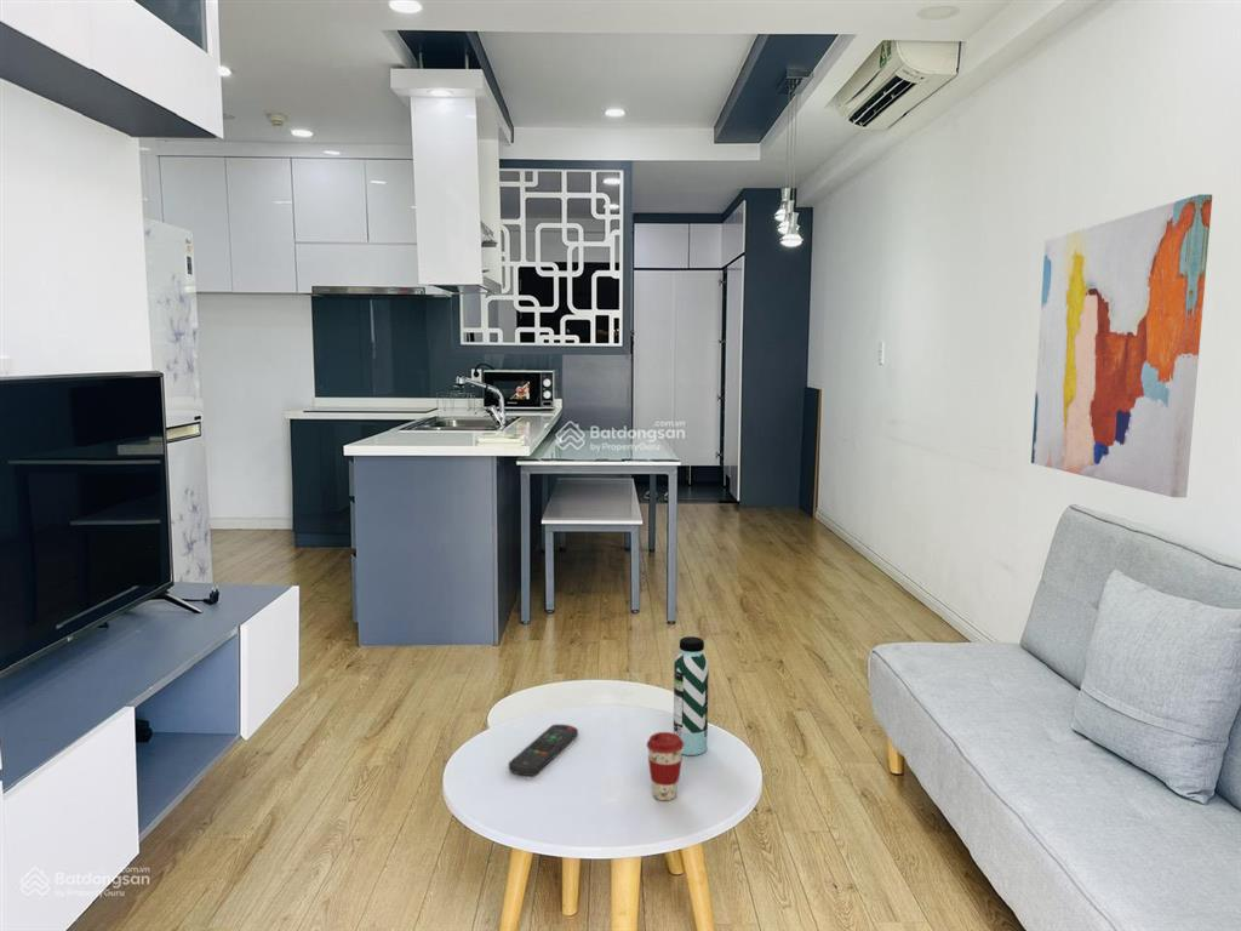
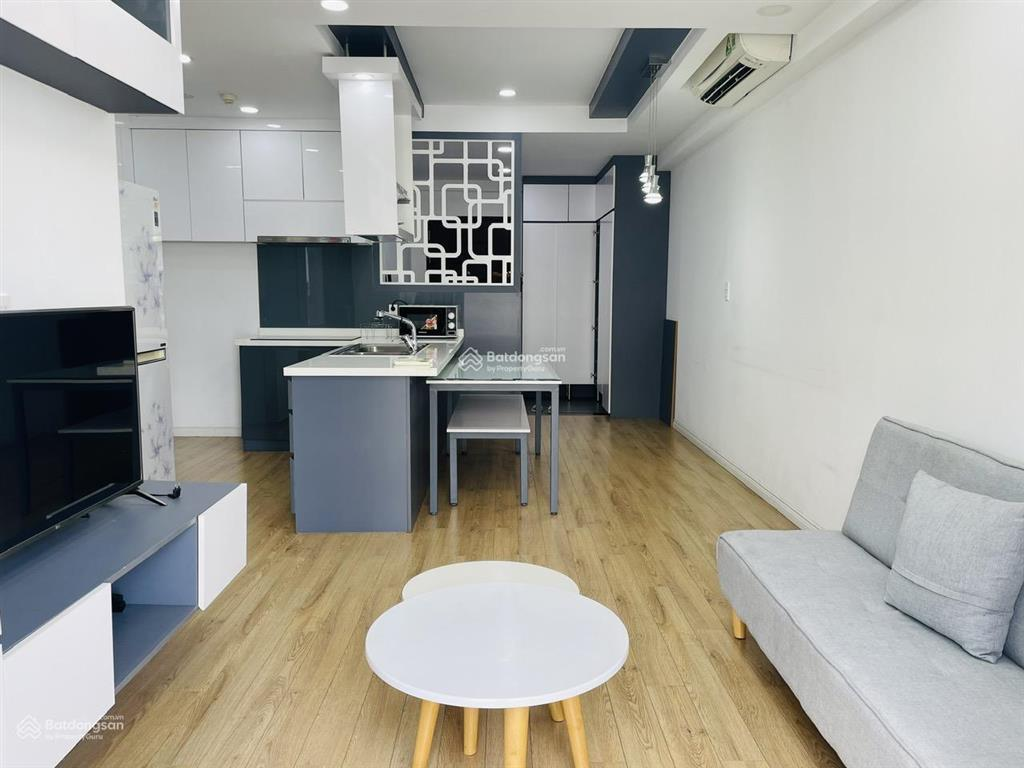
- wall art (1106, 350)
- coffee cup (664, 766)
- water bottle (691, 693)
- remote control (544, 748)
